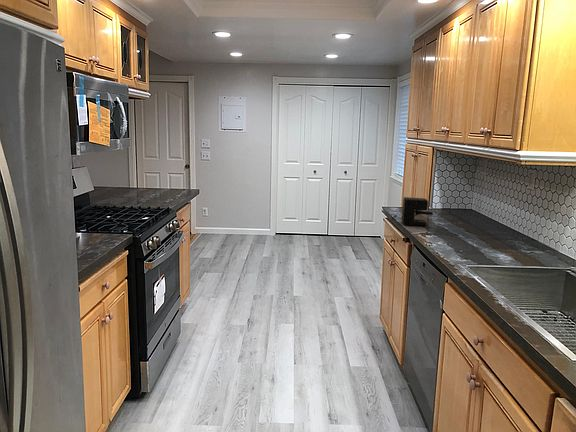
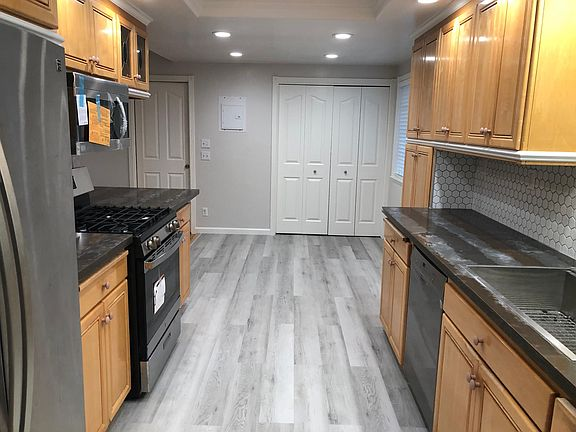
- coffee maker (411, 209)
